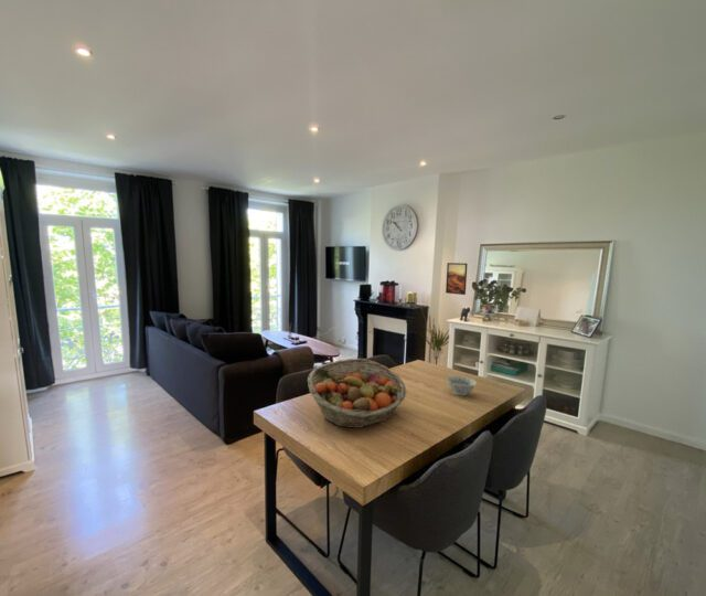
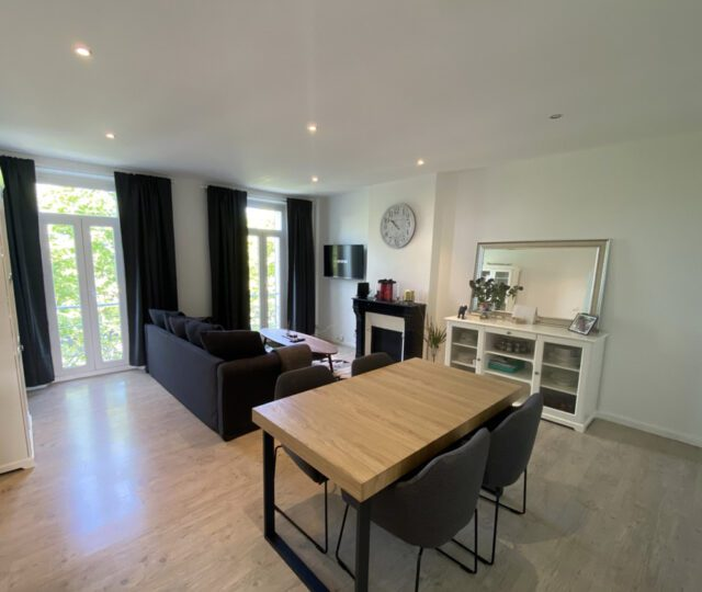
- fruit basket (356, 391)
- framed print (456, 278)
- bowl (460, 386)
